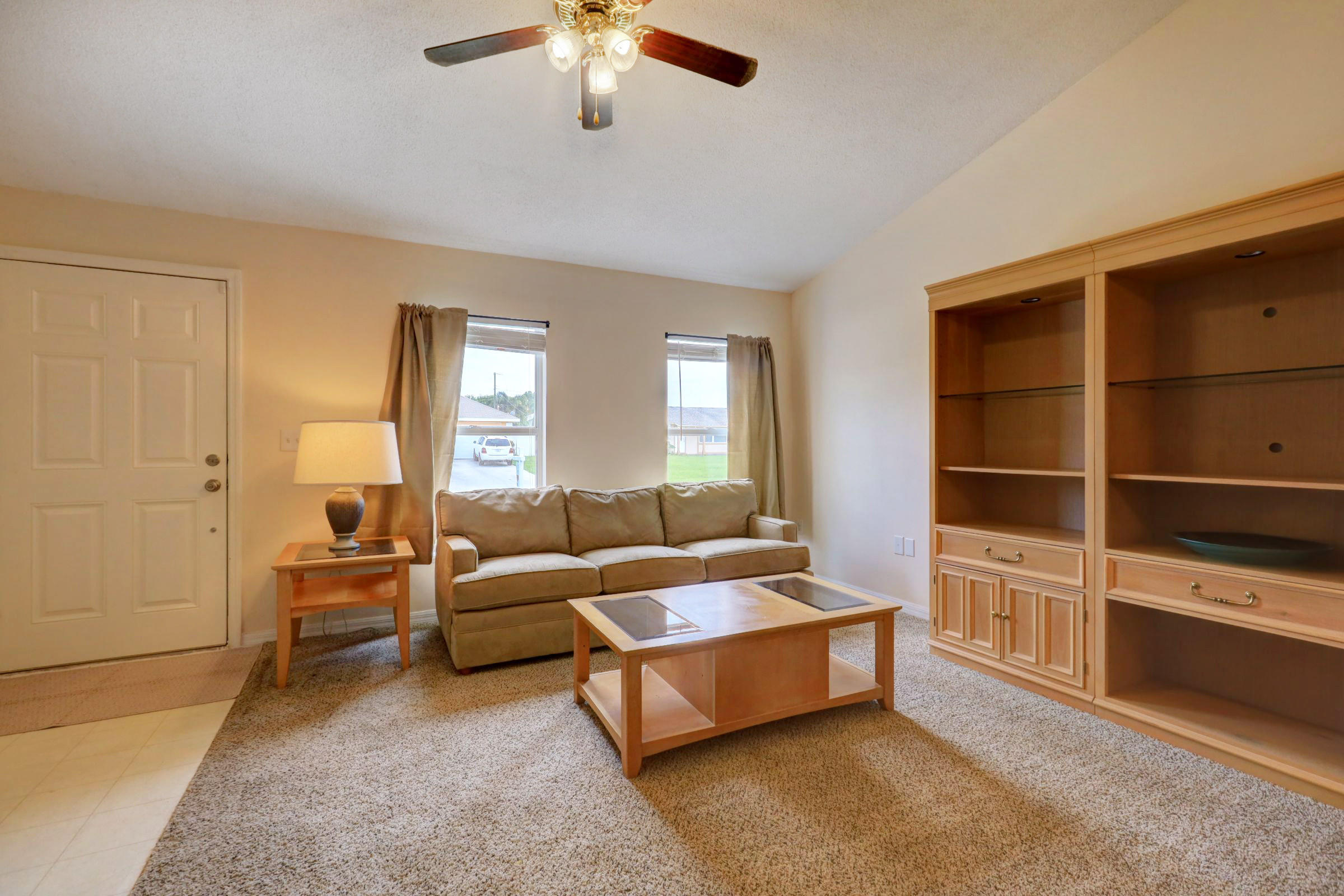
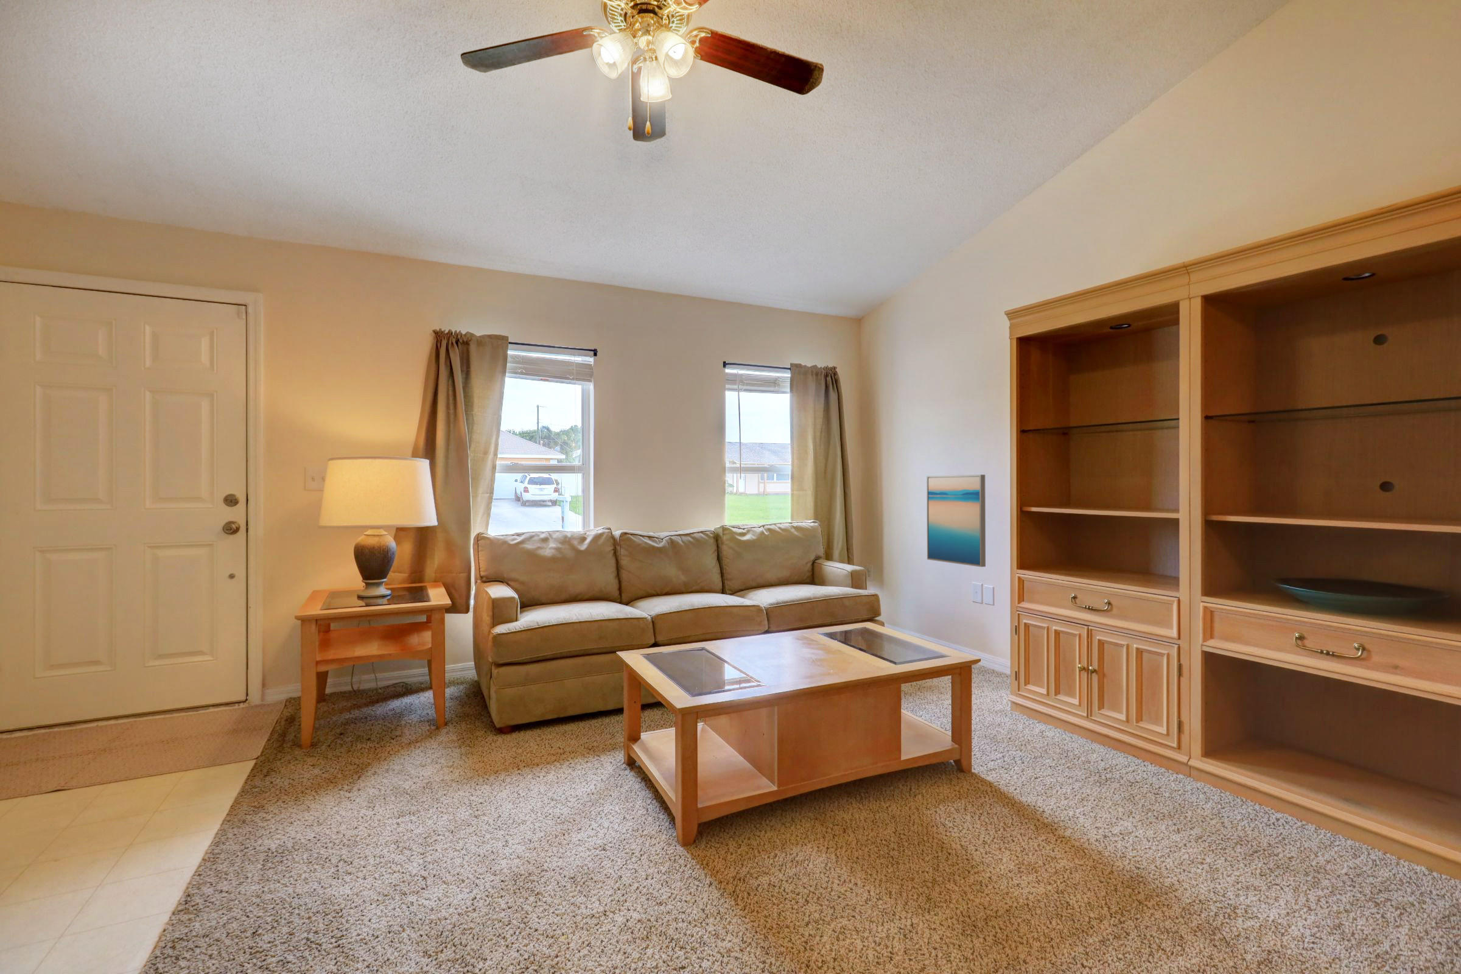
+ wall art (954, 519)
